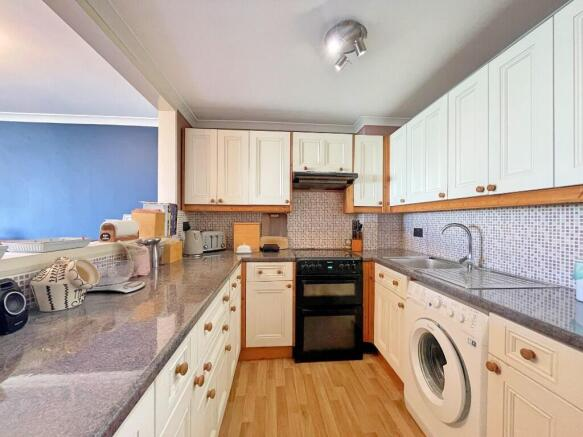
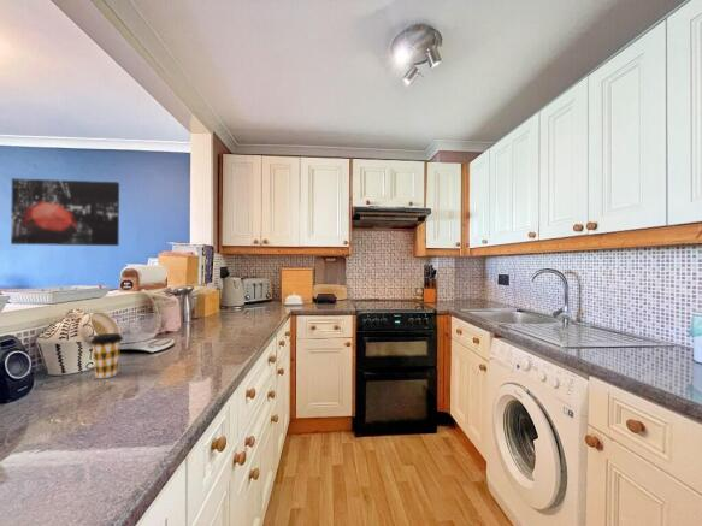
+ wall art (66, 212)
+ coffee cup (106, 355)
